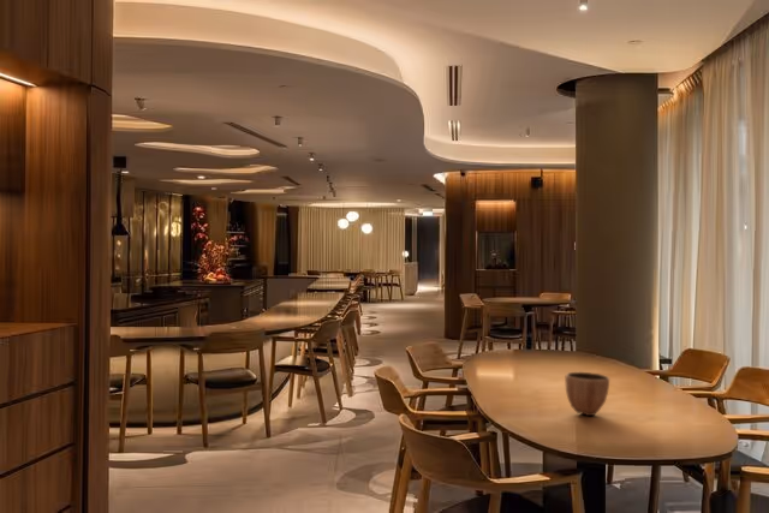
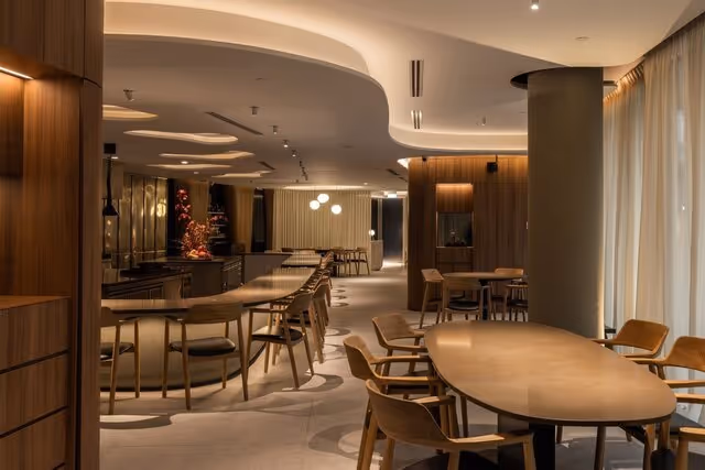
- decorative bowl (586, 394)
